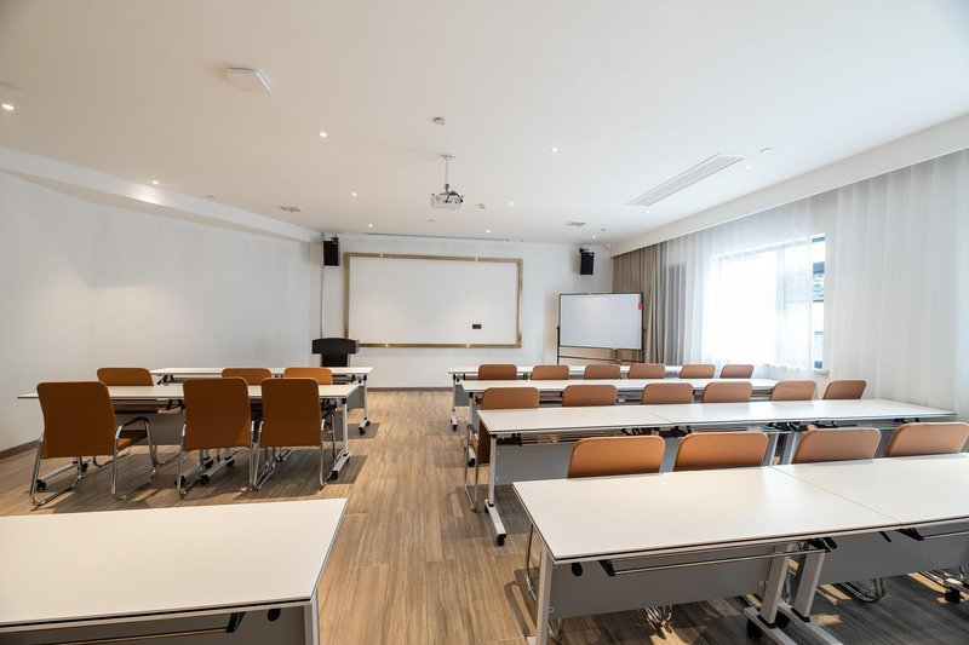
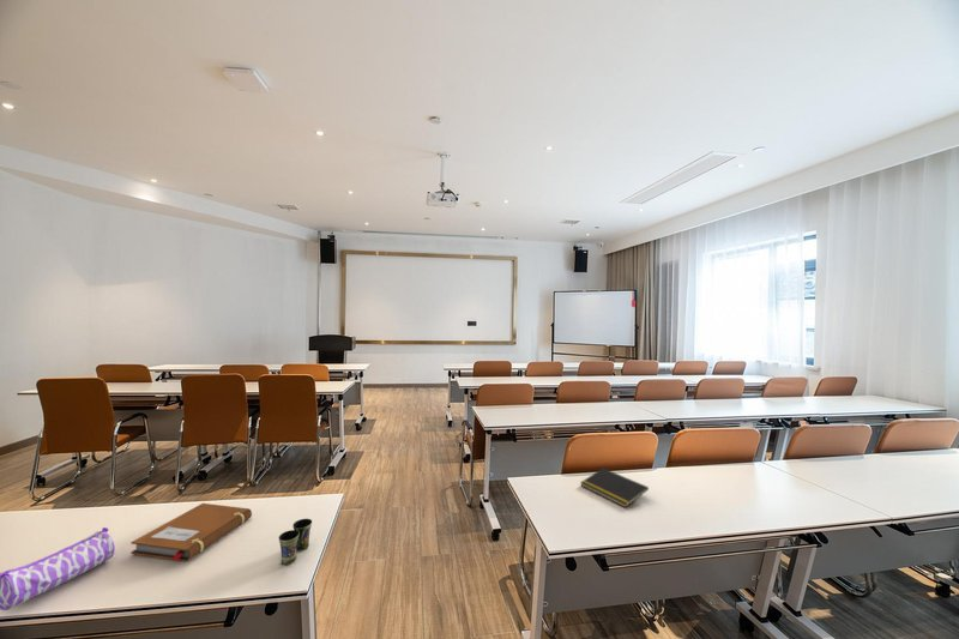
+ cup (295, 541)
+ pencil case (59, 565)
+ notebook (194, 530)
+ notepad (613, 486)
